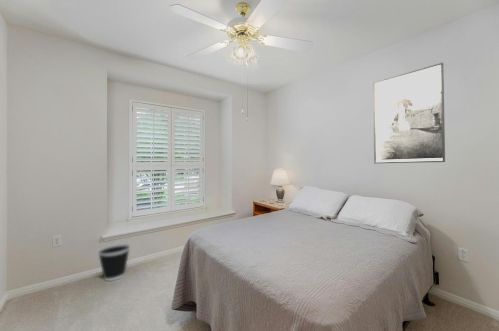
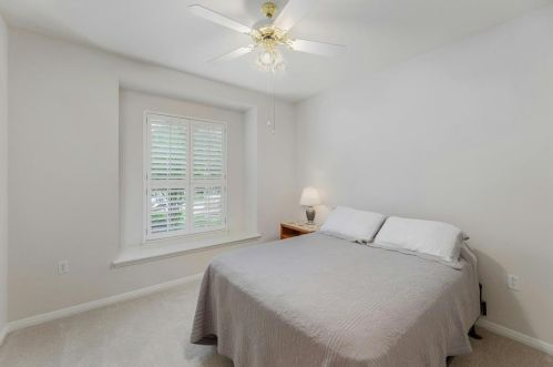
- wastebasket (114, 262)
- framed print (405, 118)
